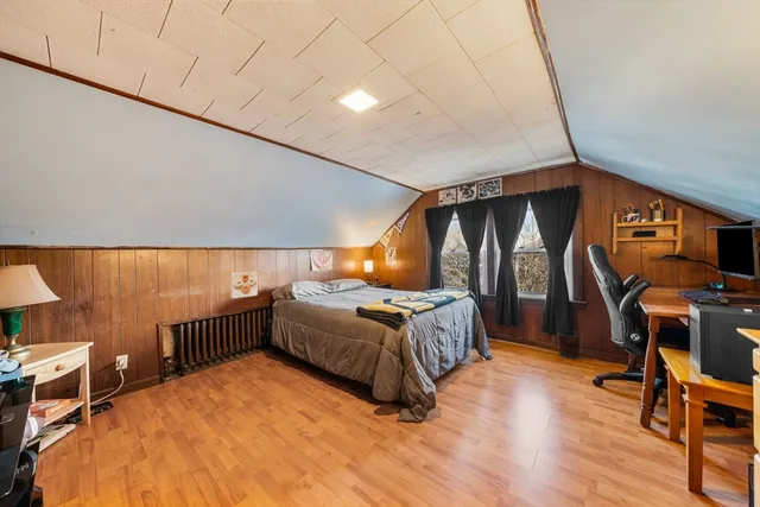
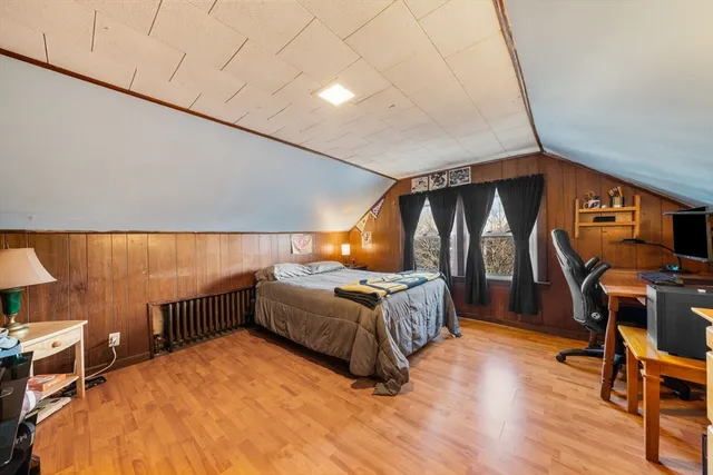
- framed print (243, 284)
- waste bin (569, 344)
